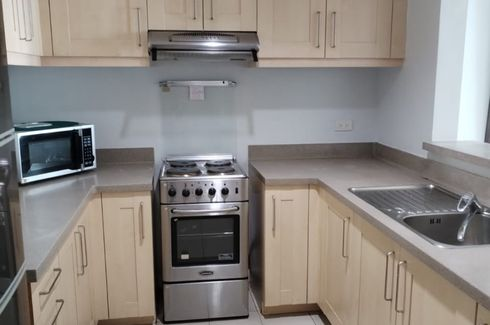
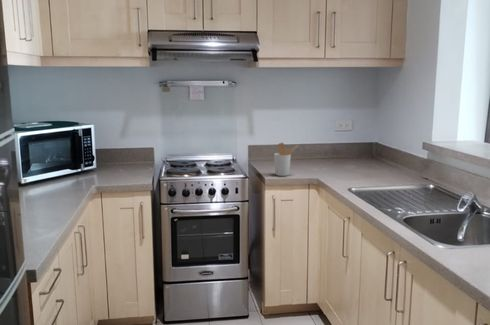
+ utensil holder (286, 159)
